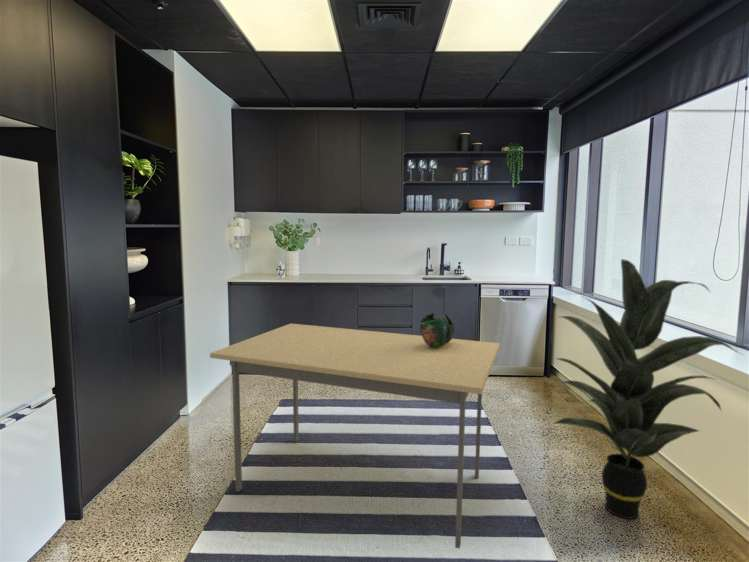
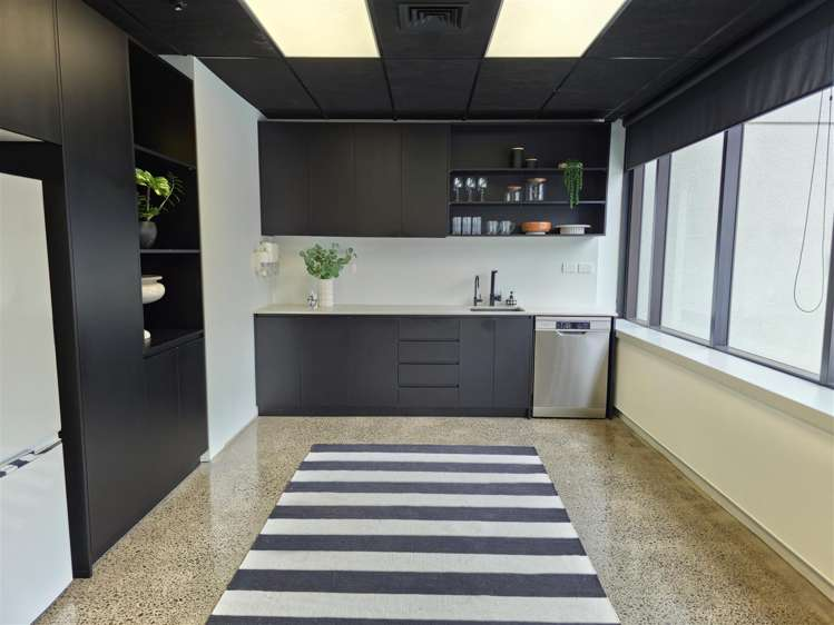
- decorative bowl (436, 329)
- indoor plant (632, 386)
- dining table (367, 390)
